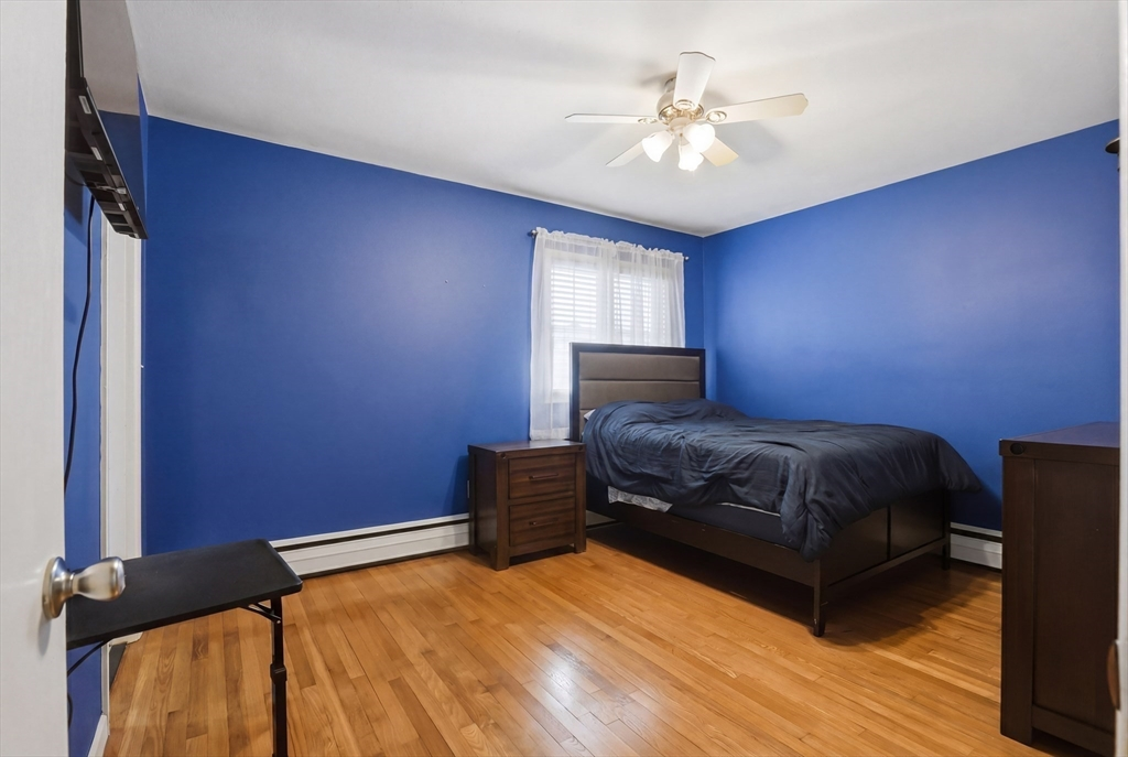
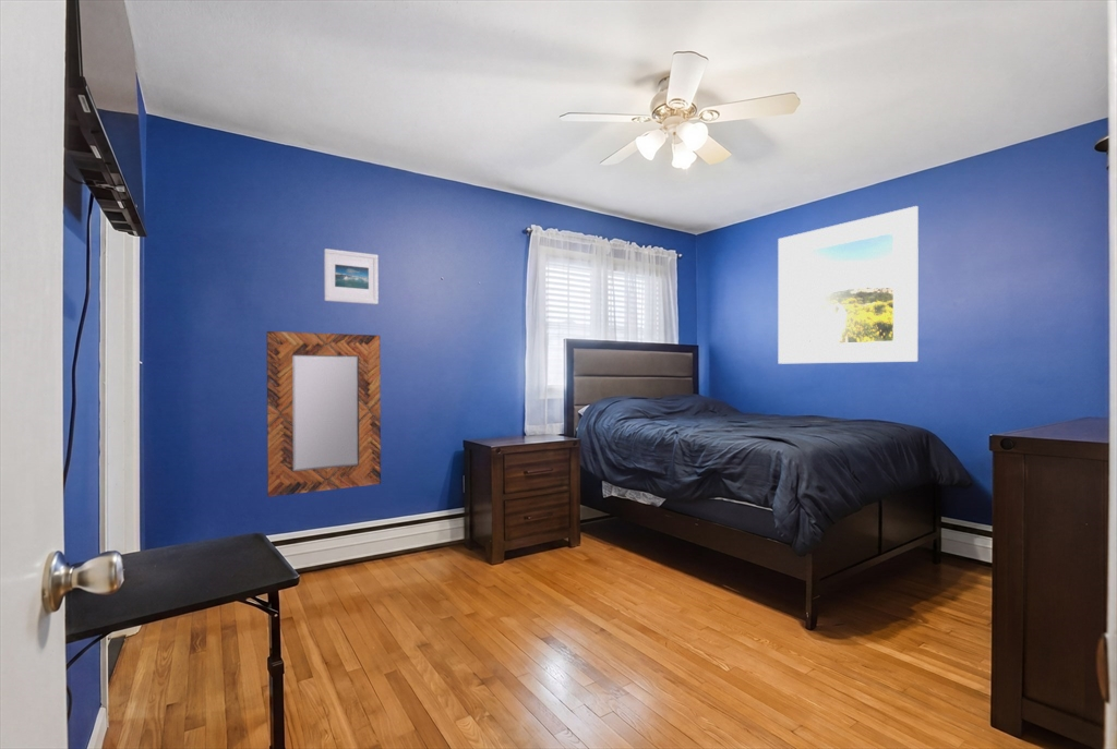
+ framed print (840, 293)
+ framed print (351, 277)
+ home mirror (326, 411)
